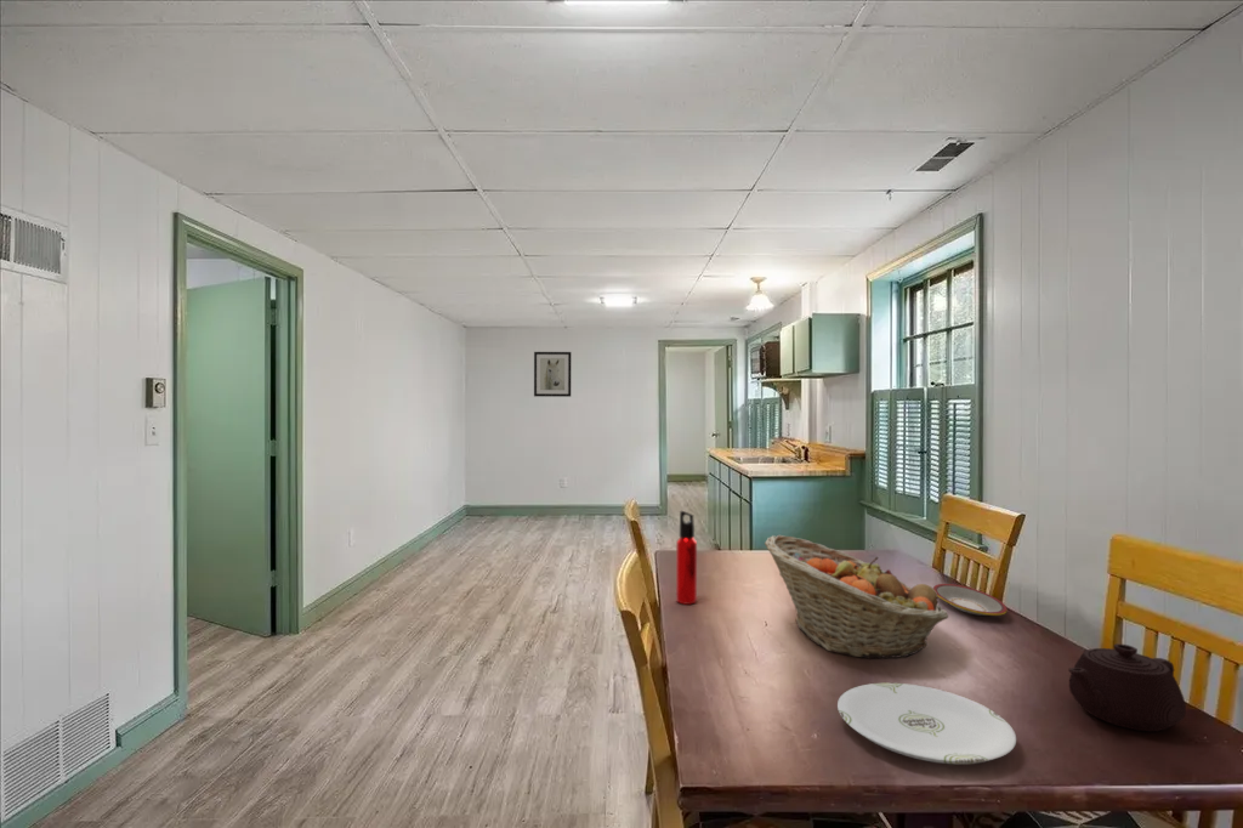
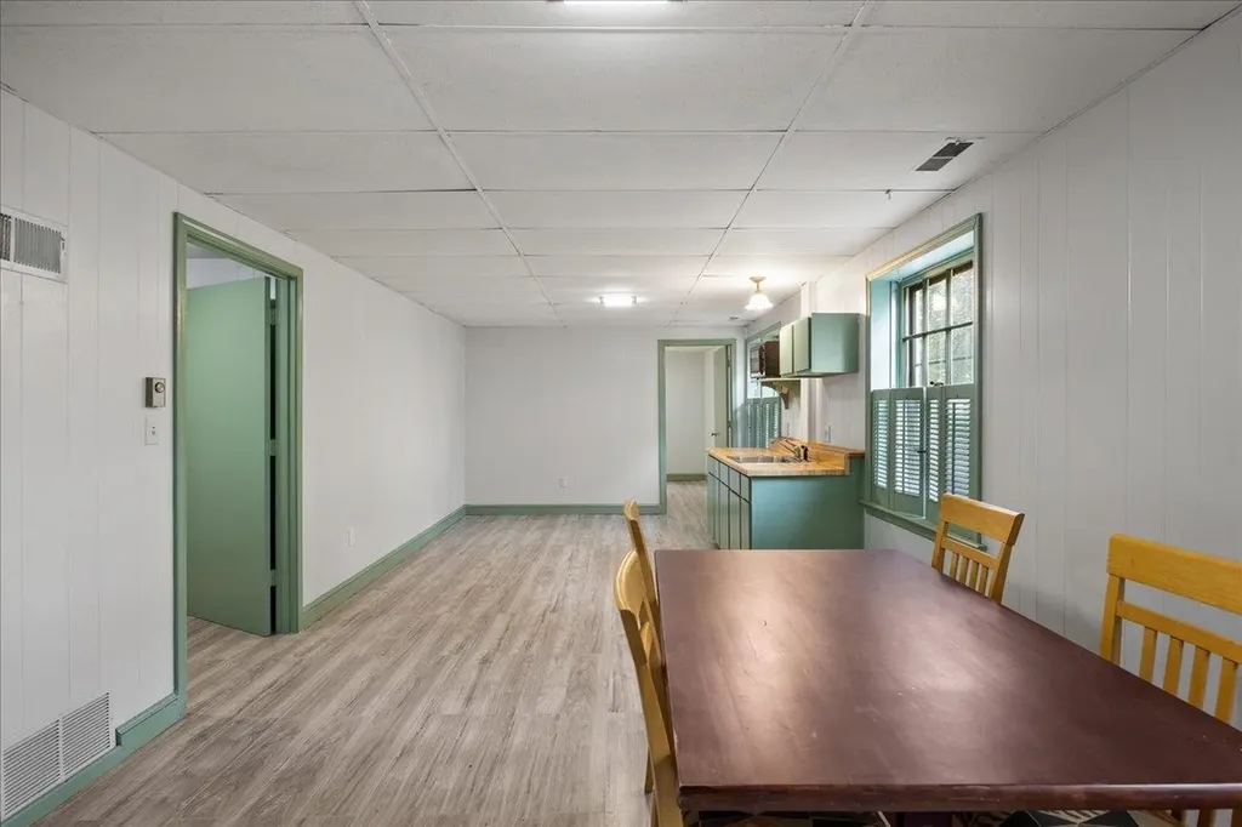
- fruit basket (848, 588)
- plate (921, 722)
- teapot (1120, 681)
- water bottle (686, 555)
- plate (967, 601)
- wall art (552, 374)
